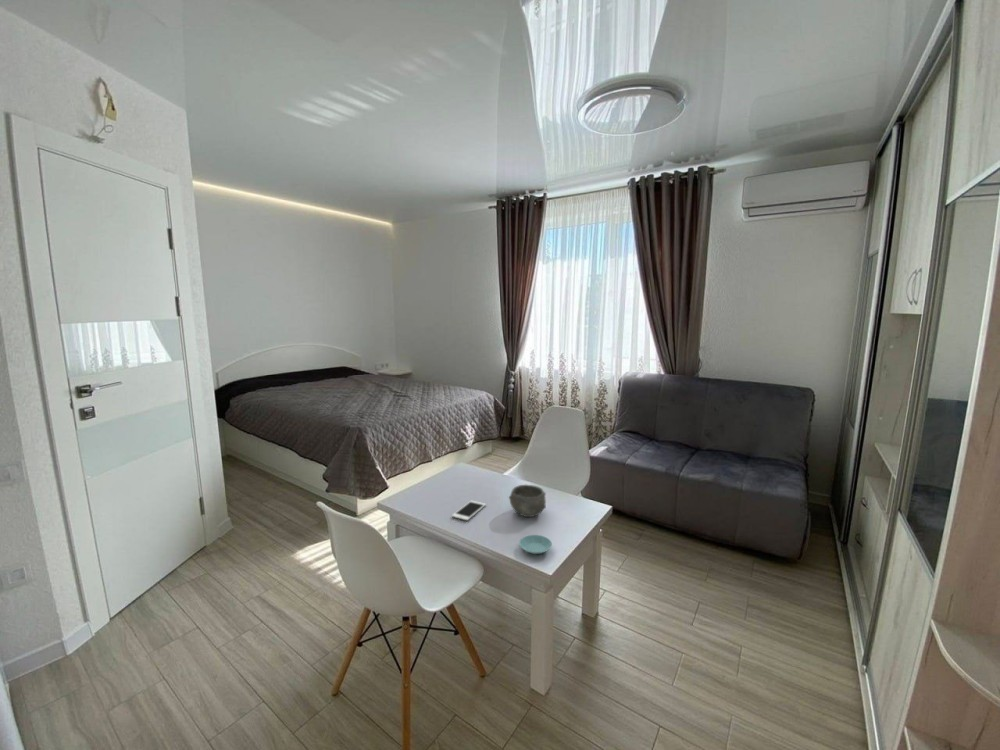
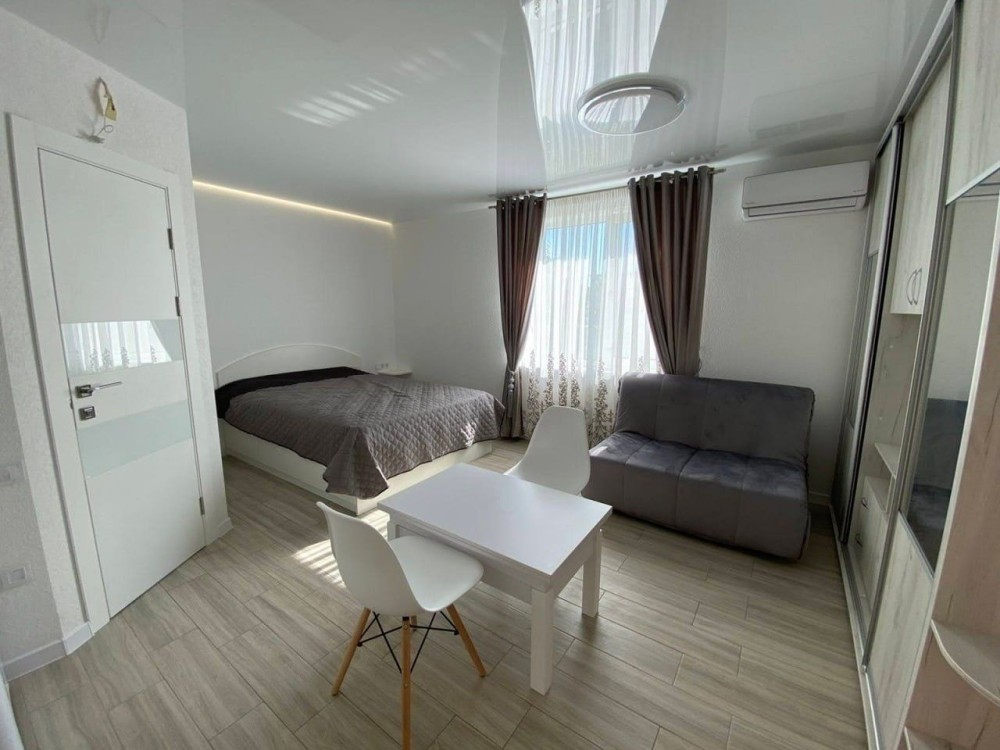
- bowl (527, 501)
- saucer (535, 546)
- cell phone (469, 510)
